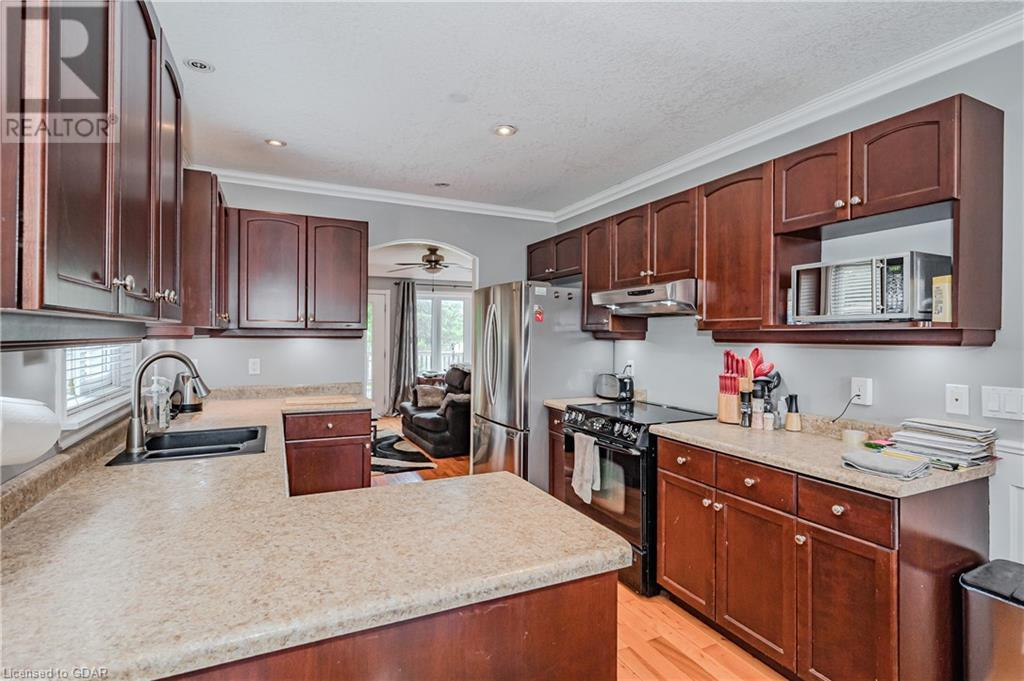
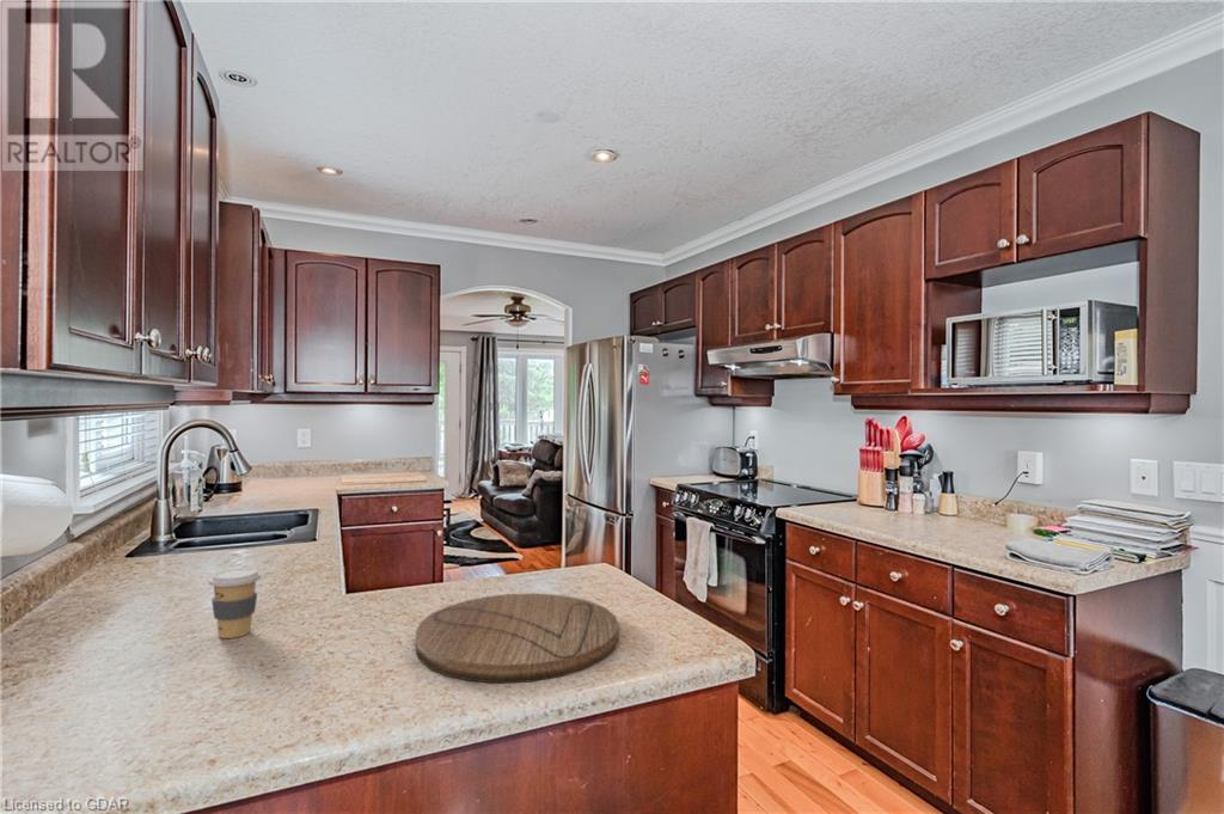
+ cutting board (519, 631)
+ coffee cup (234, 602)
